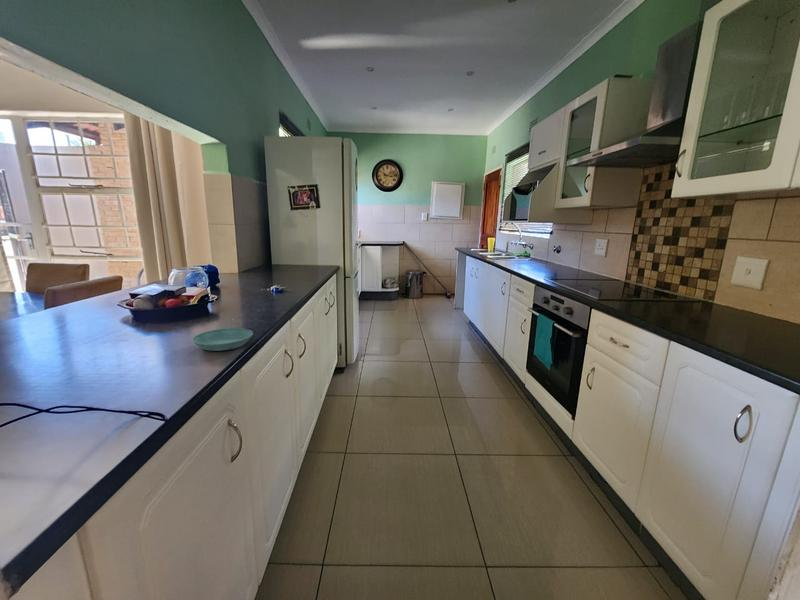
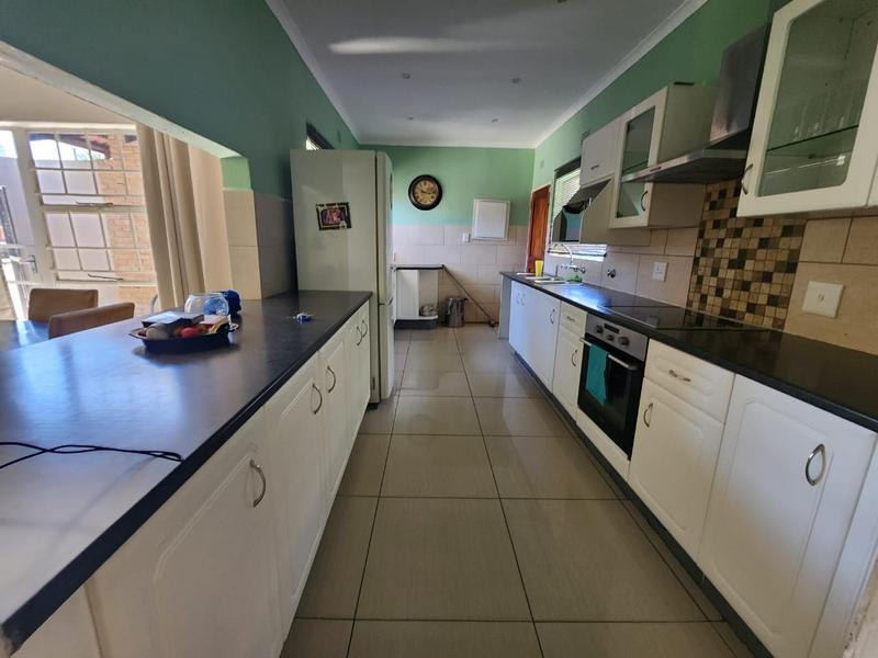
- saucer (224, 340)
